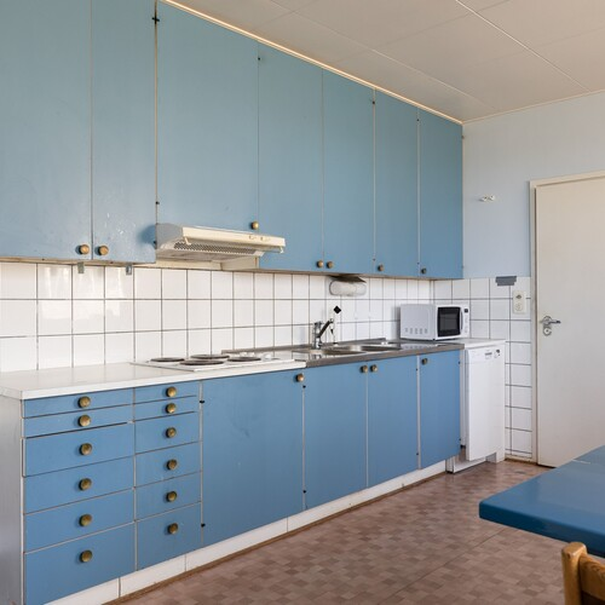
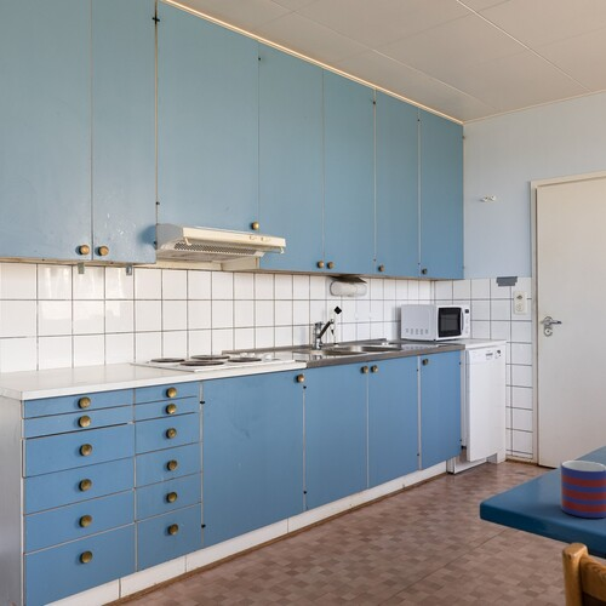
+ mug (587, 485)
